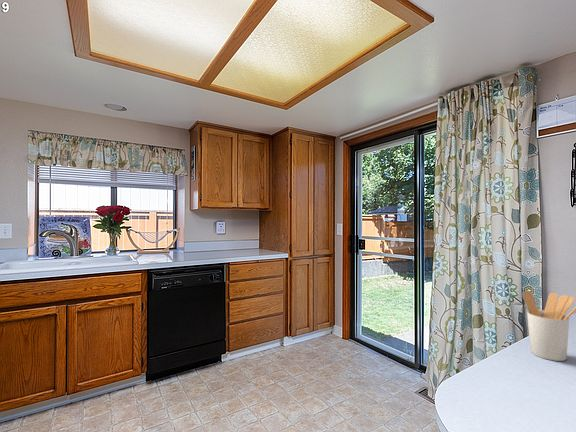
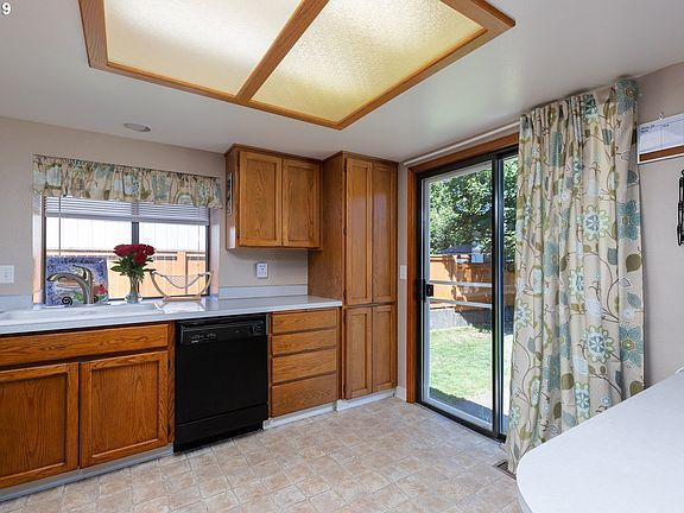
- utensil holder (552, 323)
